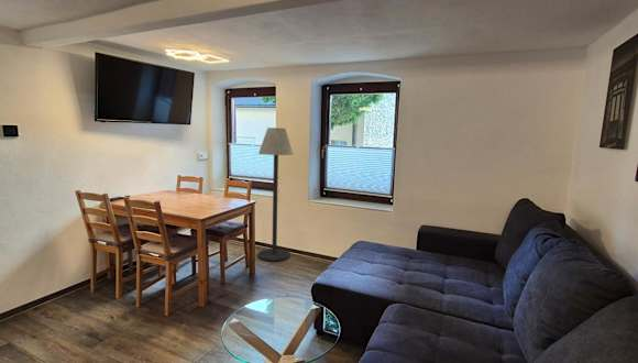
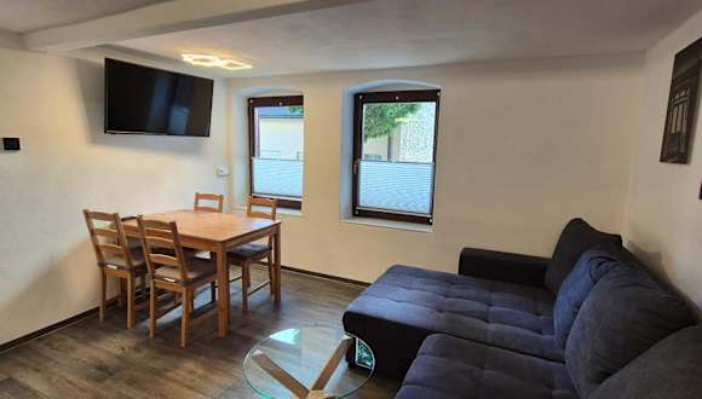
- floor lamp (275, 193)
